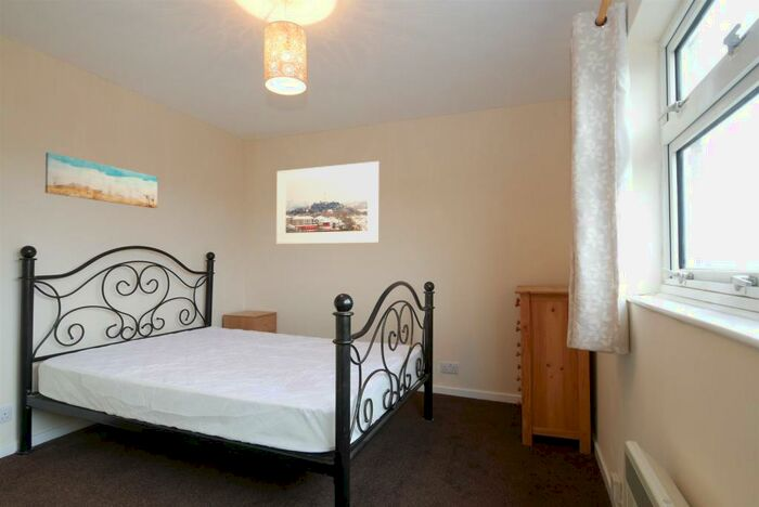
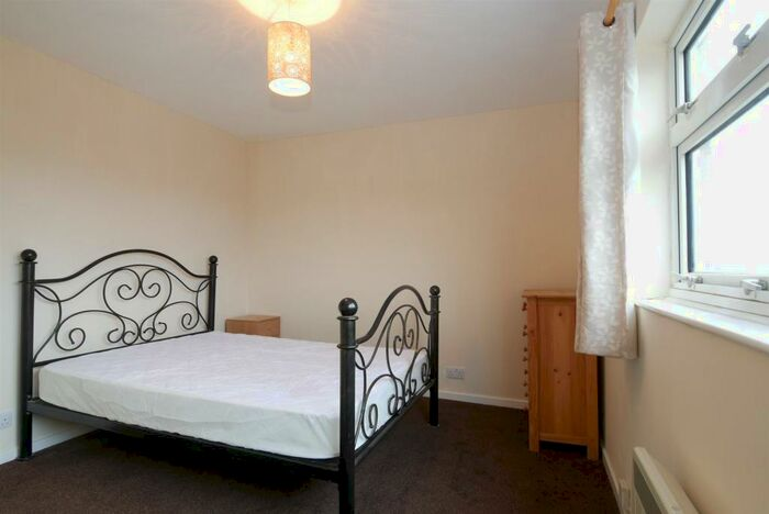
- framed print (324, 205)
- wall art (107, 183)
